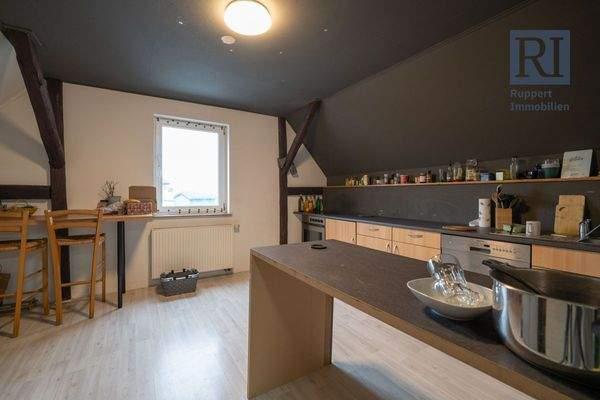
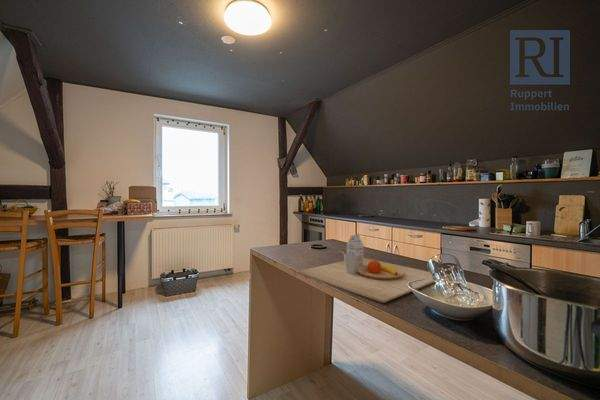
+ cutting board (369, 259)
